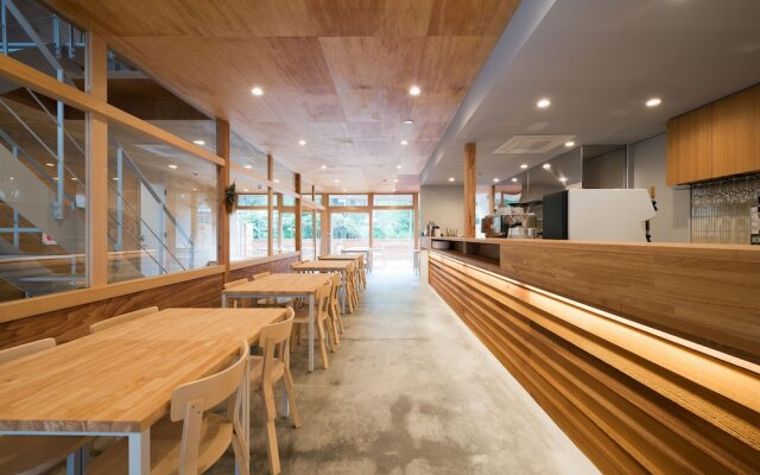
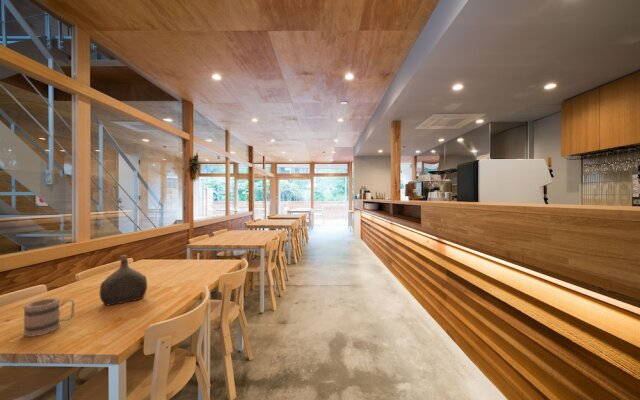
+ mug (50, 314)
+ water jug (124, 278)
